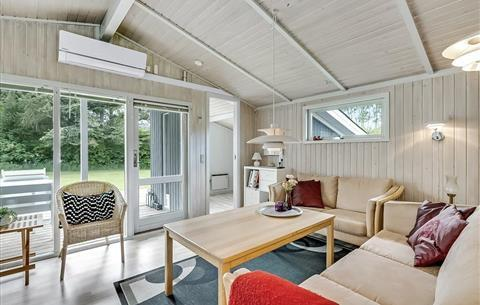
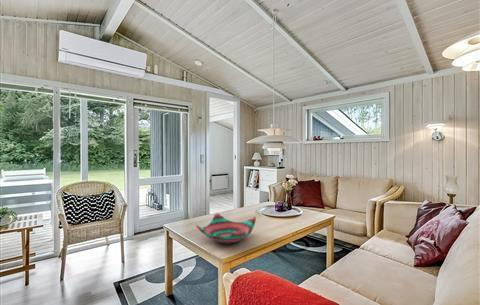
+ decorative bowl (227, 229)
